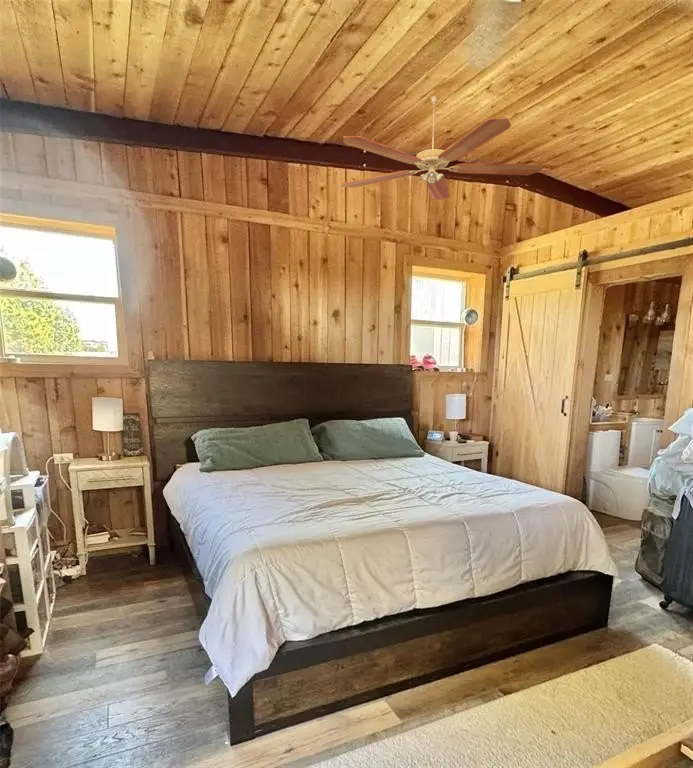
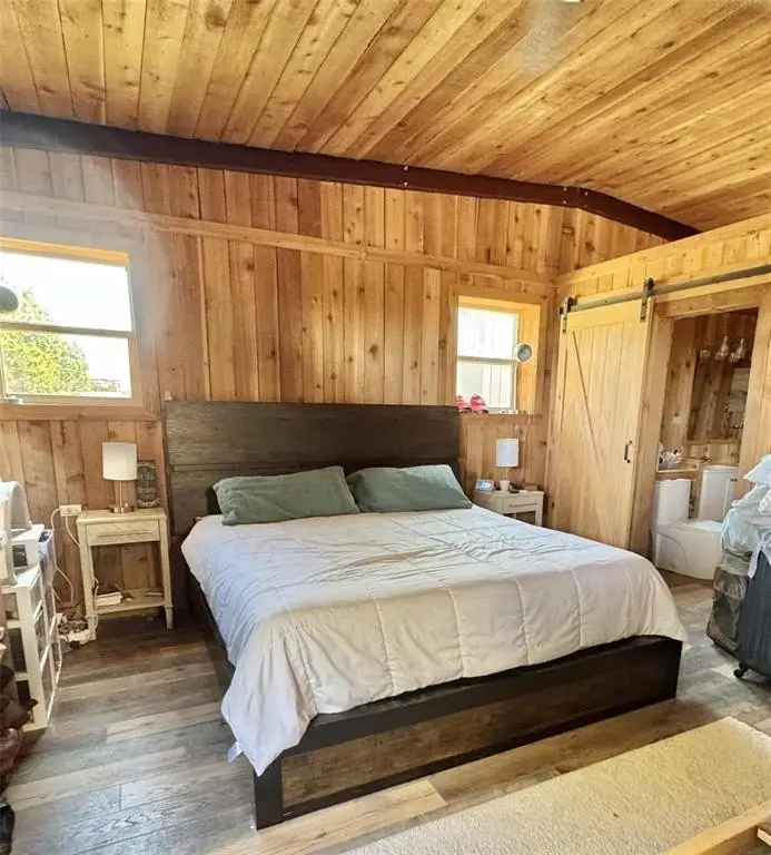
- ceiling fan (433, 142)
